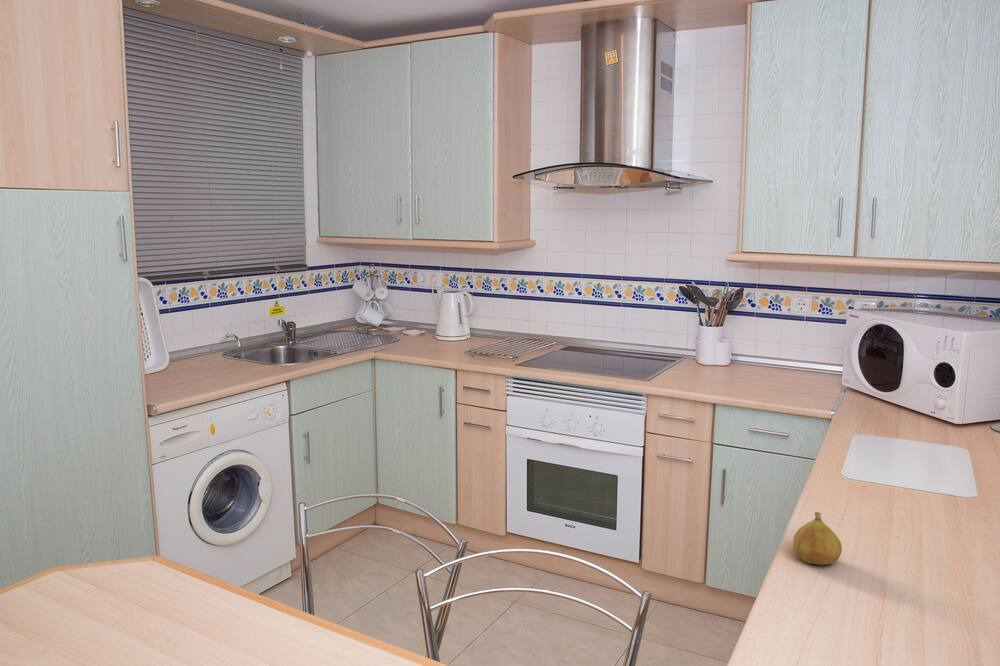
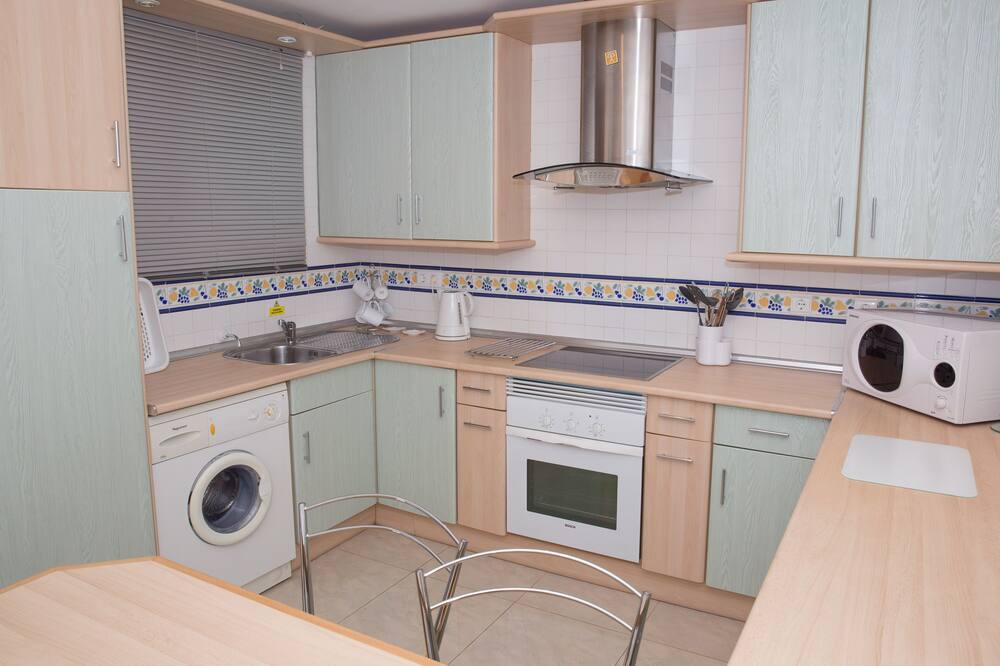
- fruit (817, 536)
